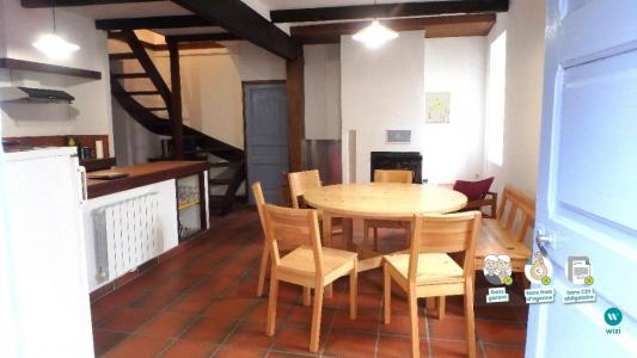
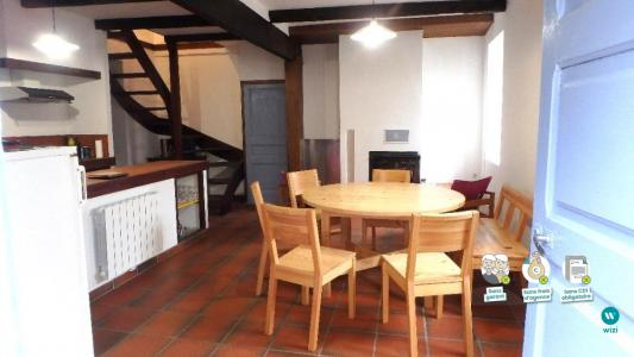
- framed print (436, 107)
